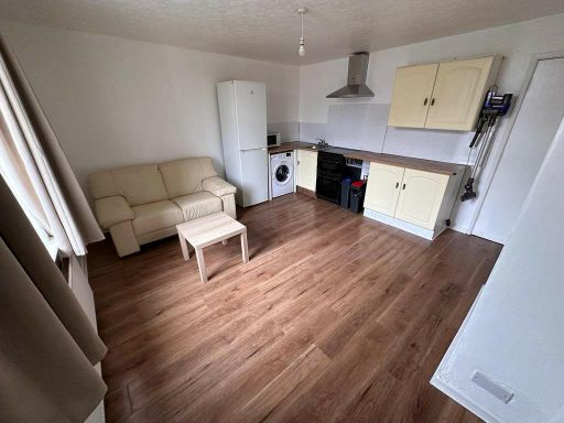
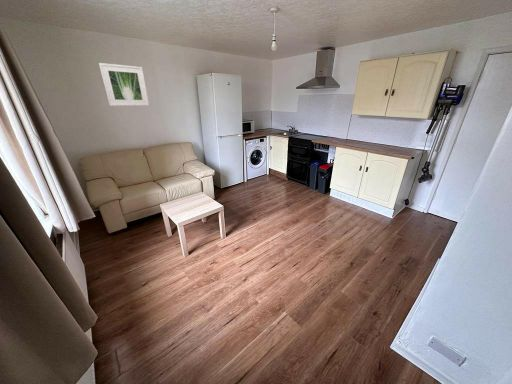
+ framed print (126, 86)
